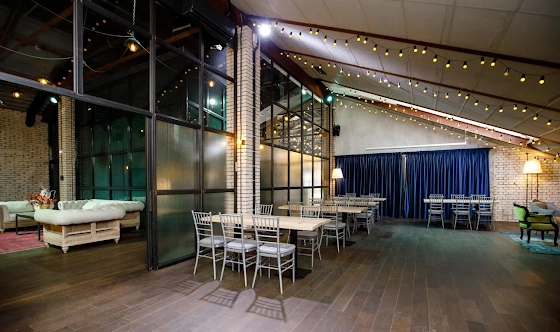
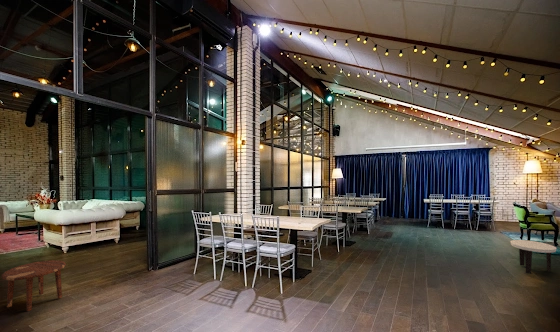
+ side table (32, 285)
+ side table (531, 257)
